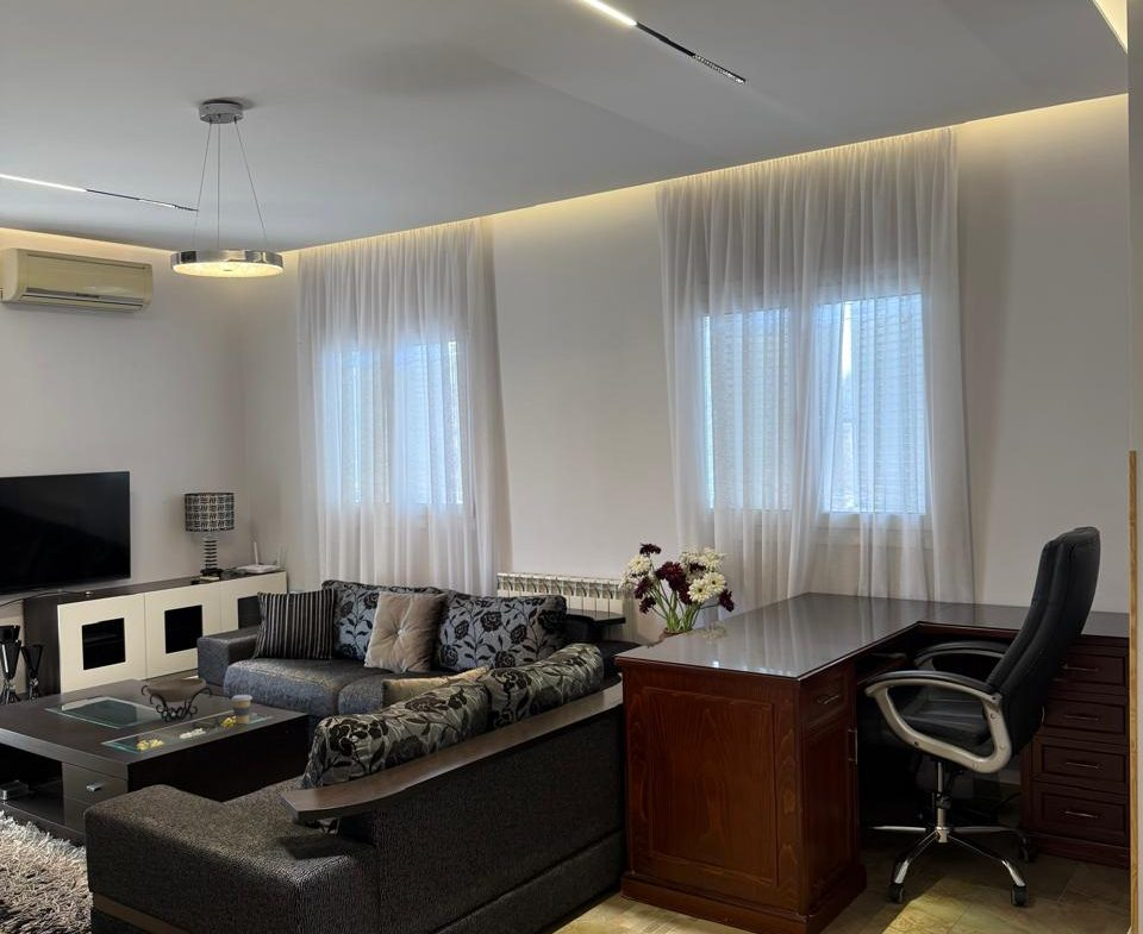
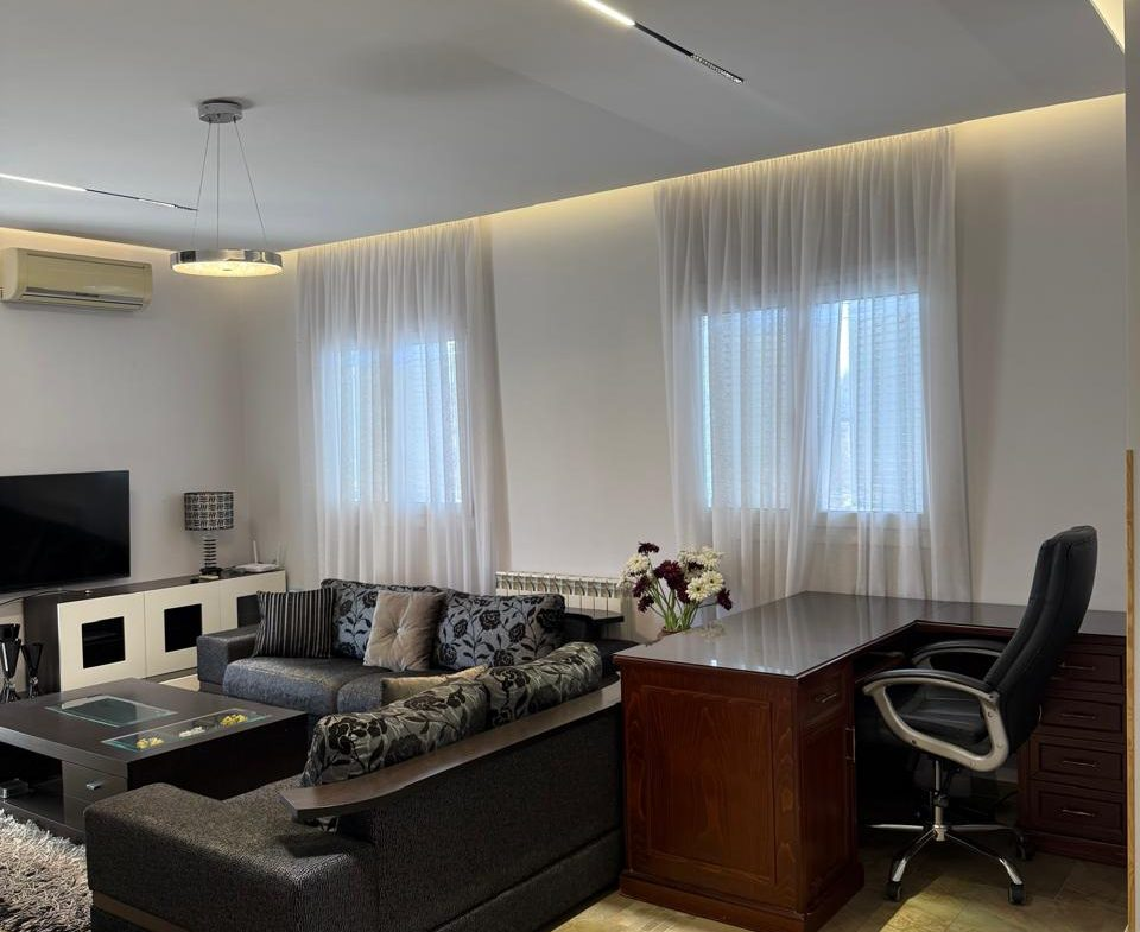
- coffee cup (242, 709)
- decorative bowl (176, 701)
